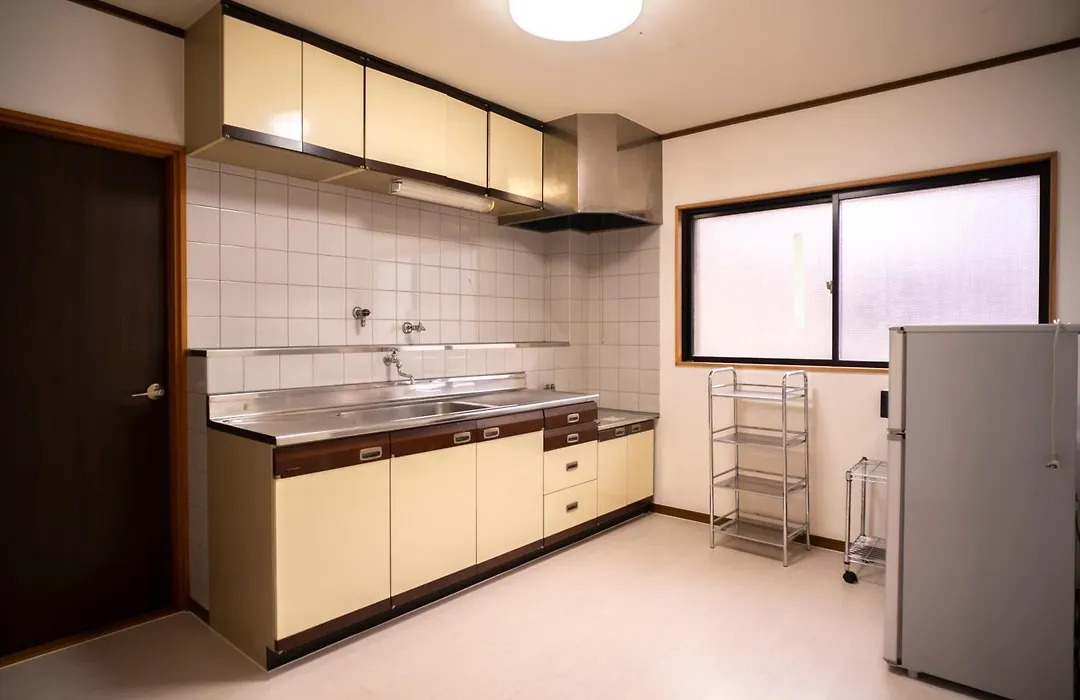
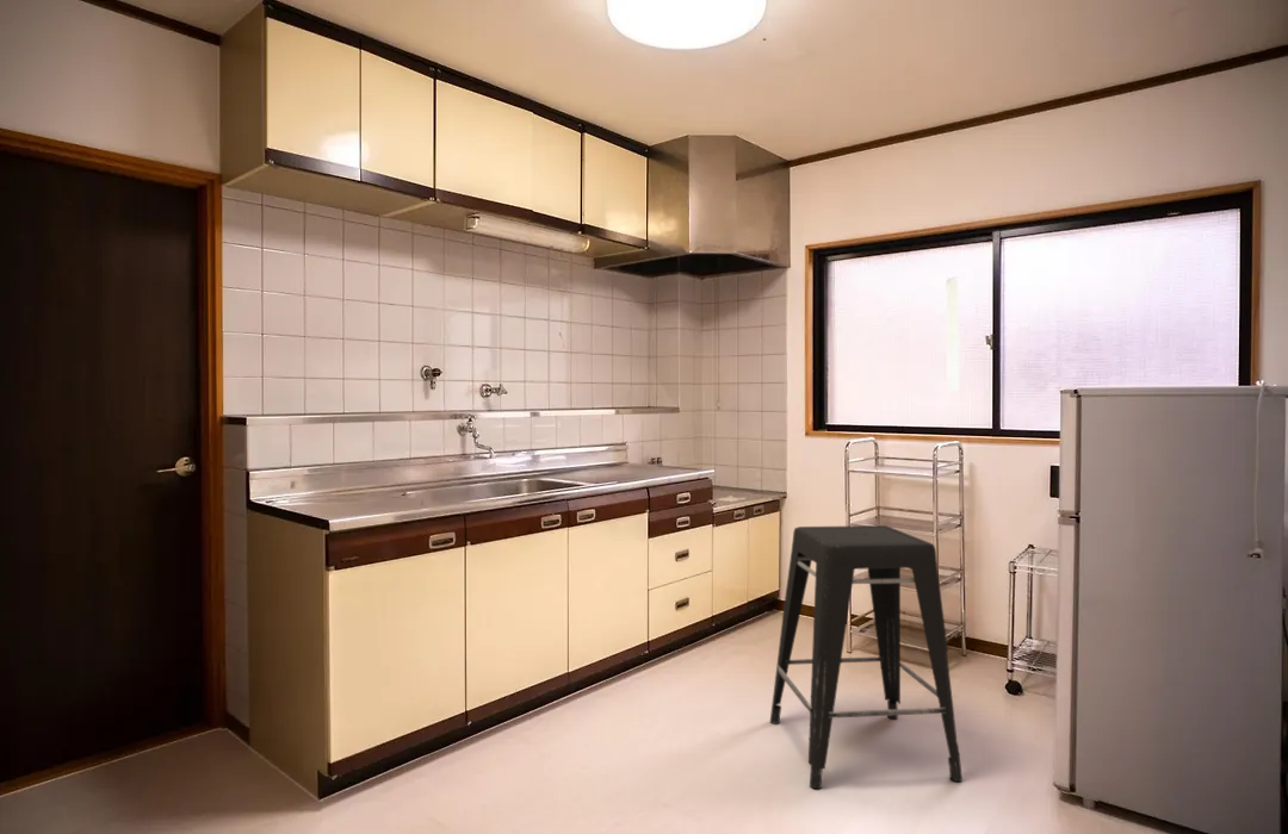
+ stool (843, 641)
